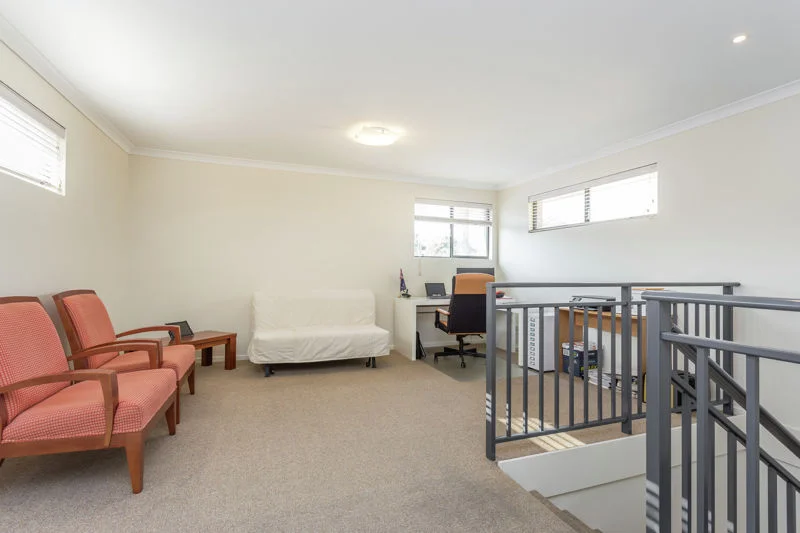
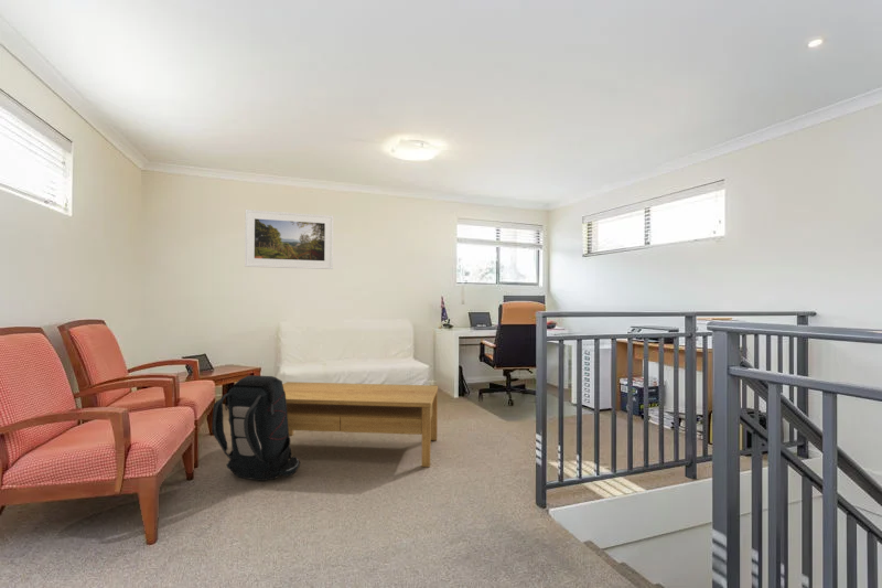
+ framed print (290, 239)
+ coffee table (351, 419)
+ backpack (254, 428)
